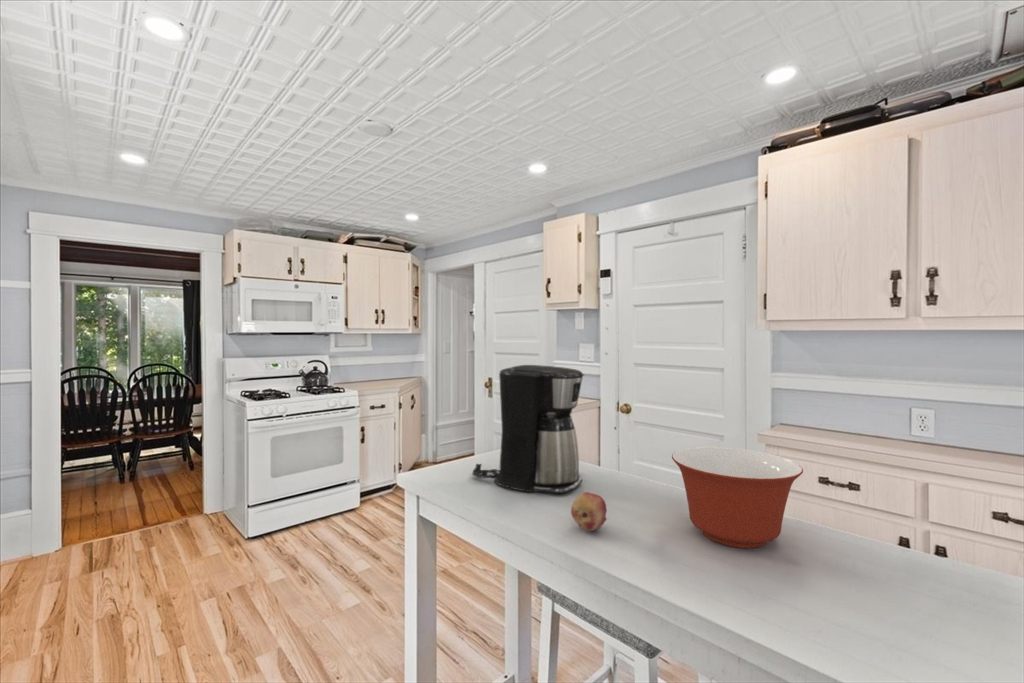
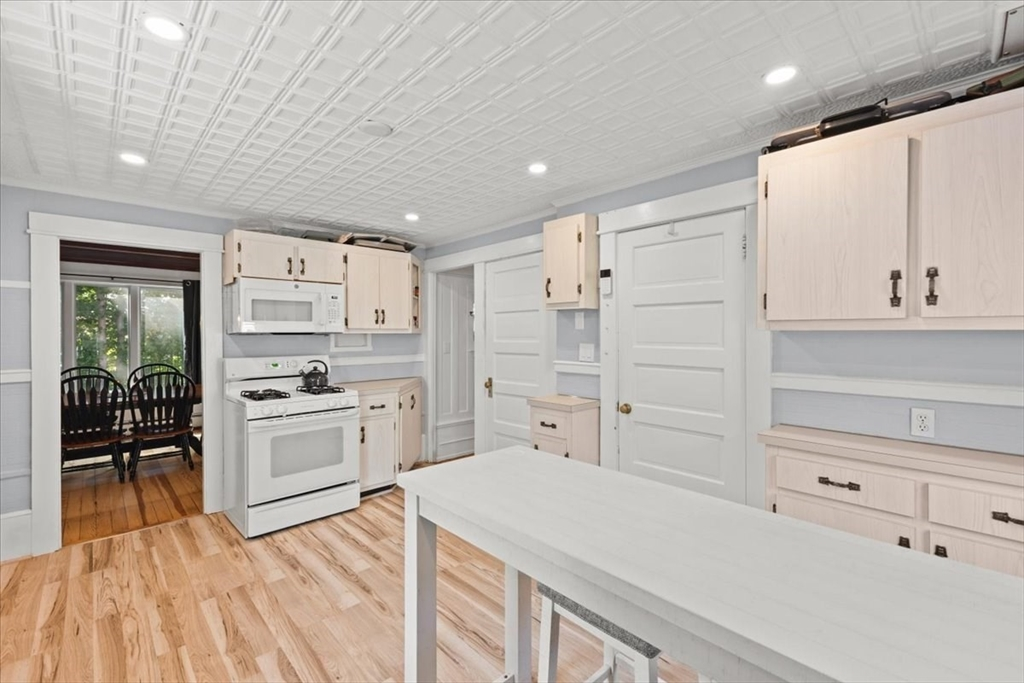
- mixing bowl (733, 497)
- coffee maker (532, 422)
- fruit (589, 511)
